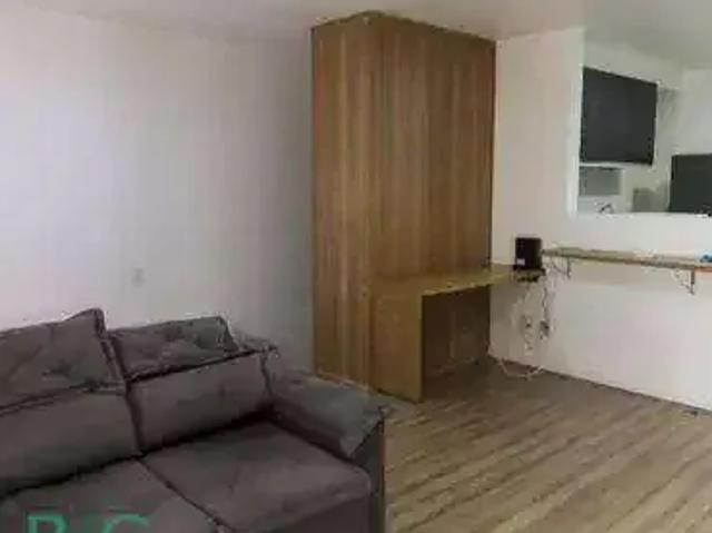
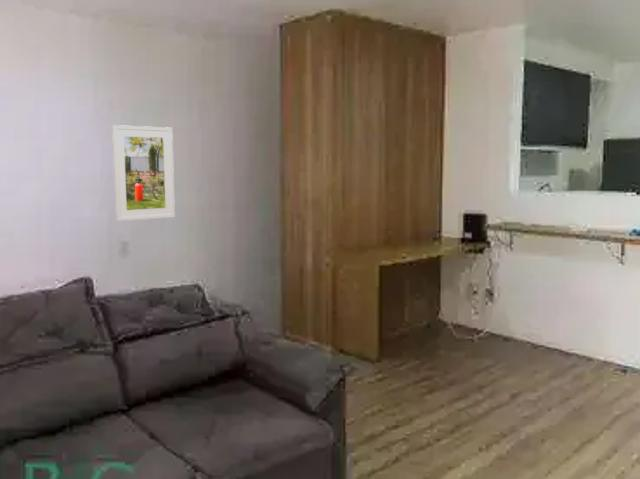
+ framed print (144, 173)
